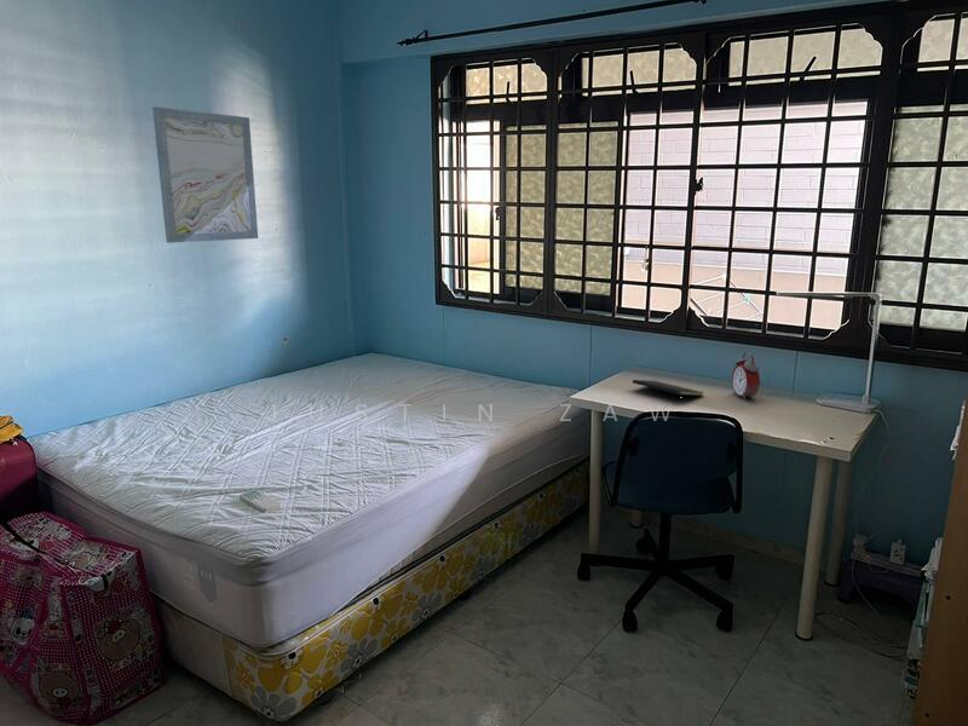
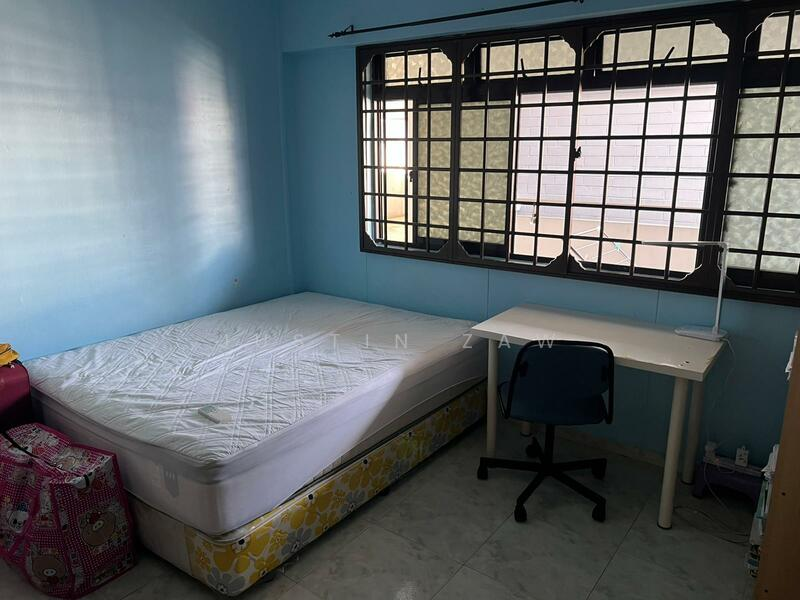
- alarm clock (747, 374)
- notepad (667, 387)
- wall art (209, 177)
